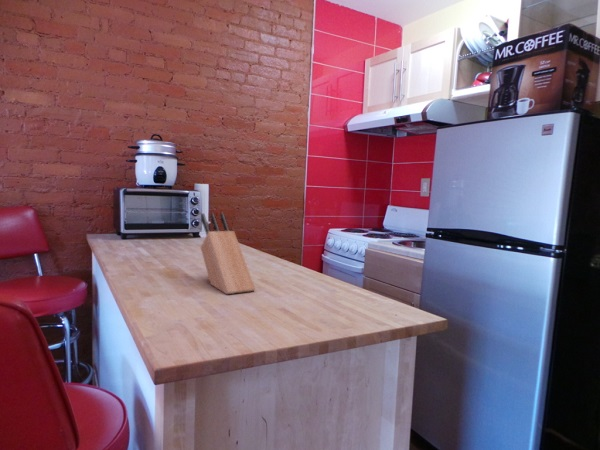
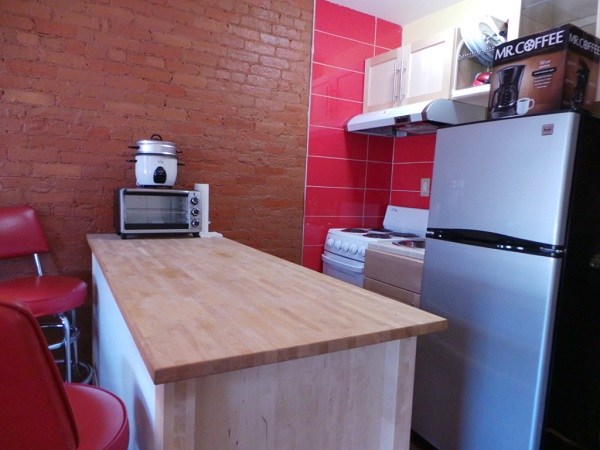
- knife block (224, 249)
